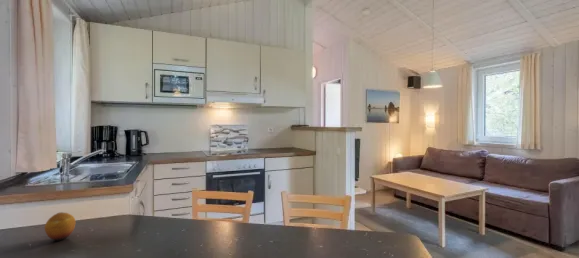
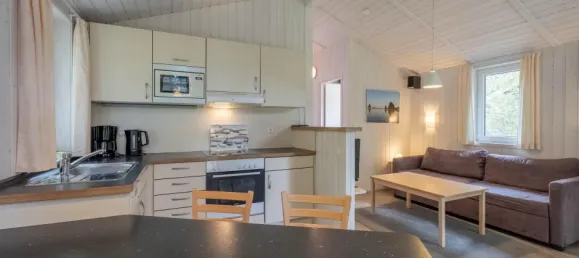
- fruit (60, 225)
